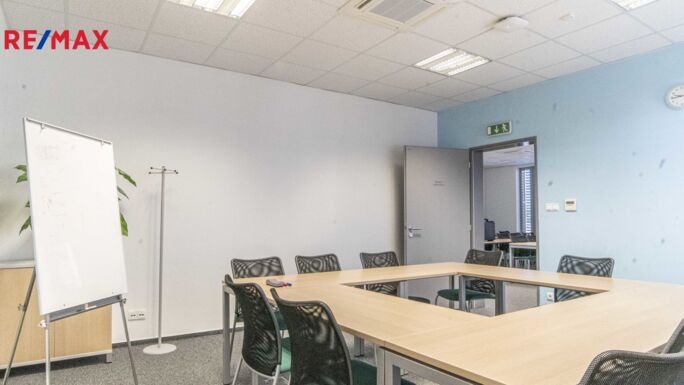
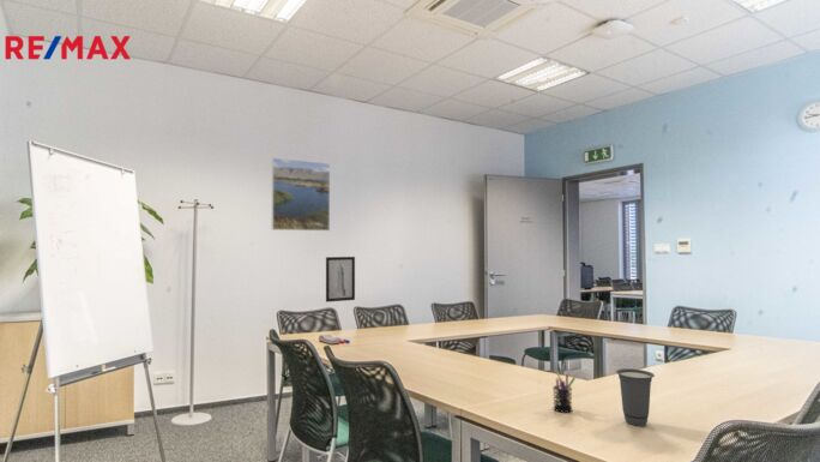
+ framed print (301, 194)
+ wall art (340, 278)
+ cup (635, 397)
+ pen holder (565, 390)
